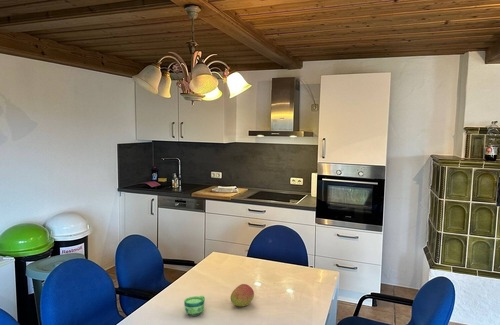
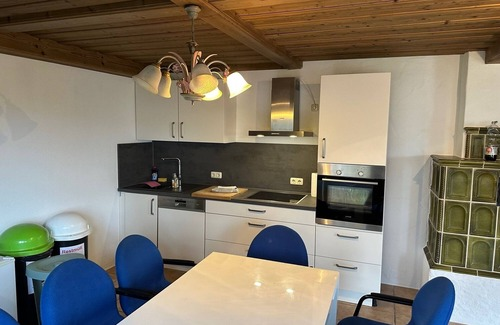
- cup (195, 304)
- fruit (242, 295)
